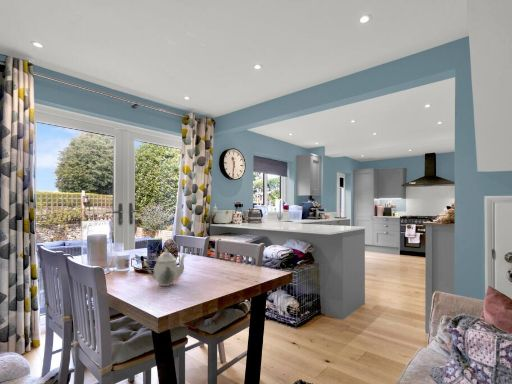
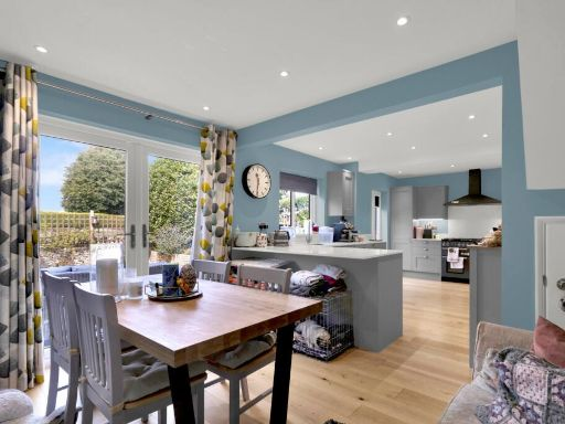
- teapot (166, 266)
